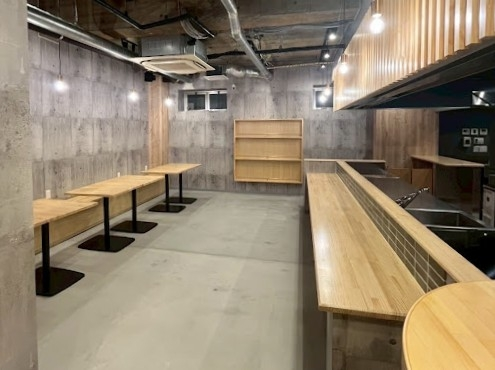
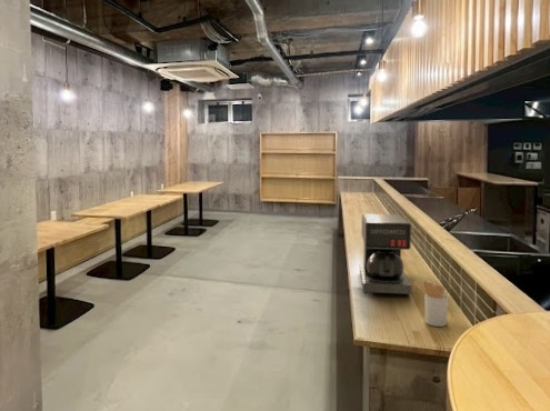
+ utensil holder (430, 301)
+ coffee maker (383, 251)
